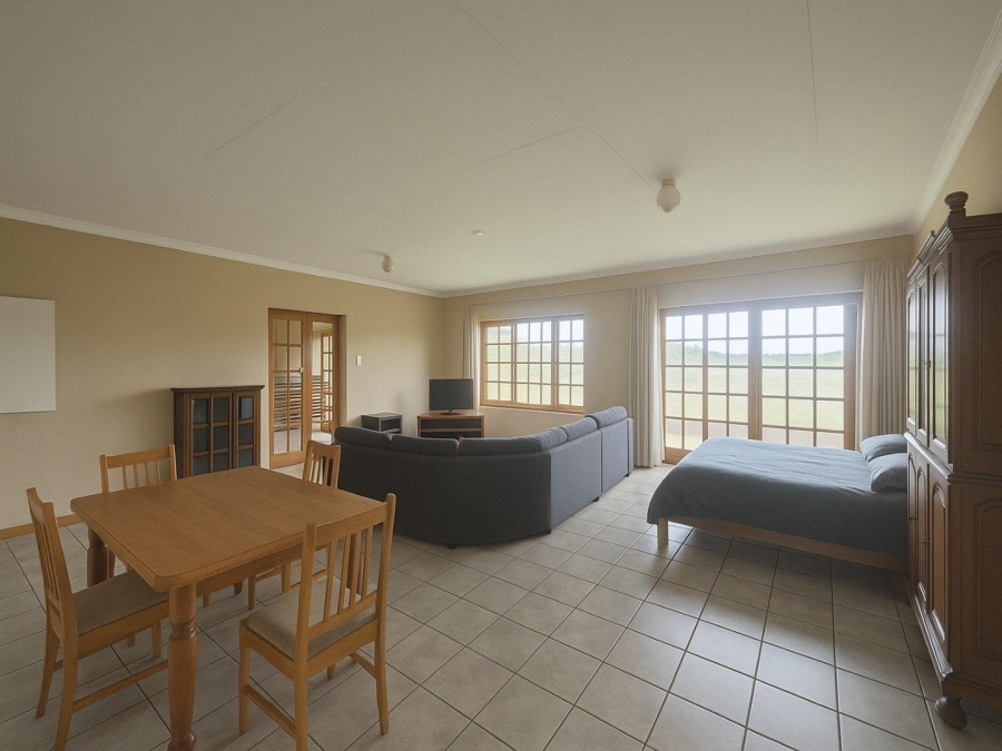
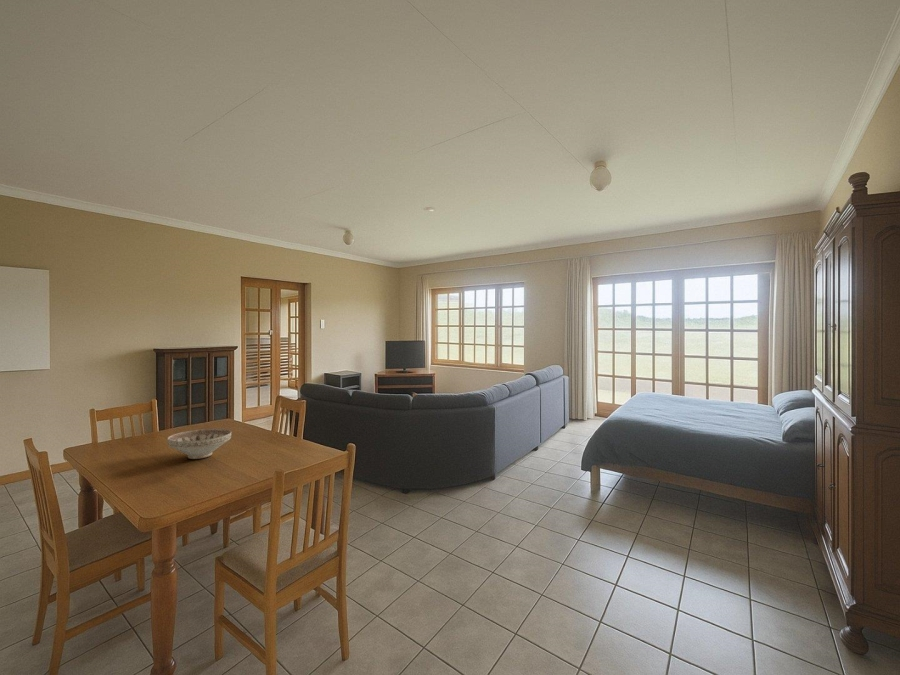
+ decorative bowl (200, 445)
